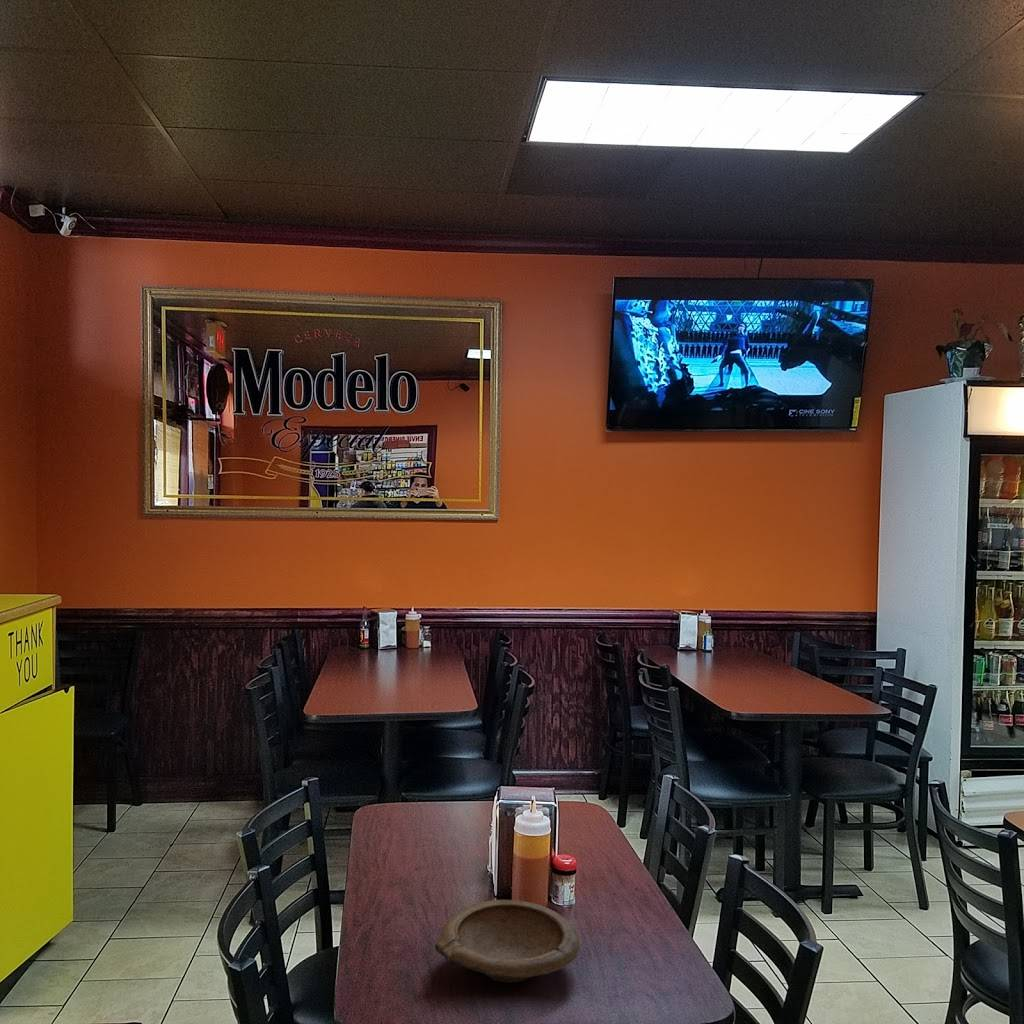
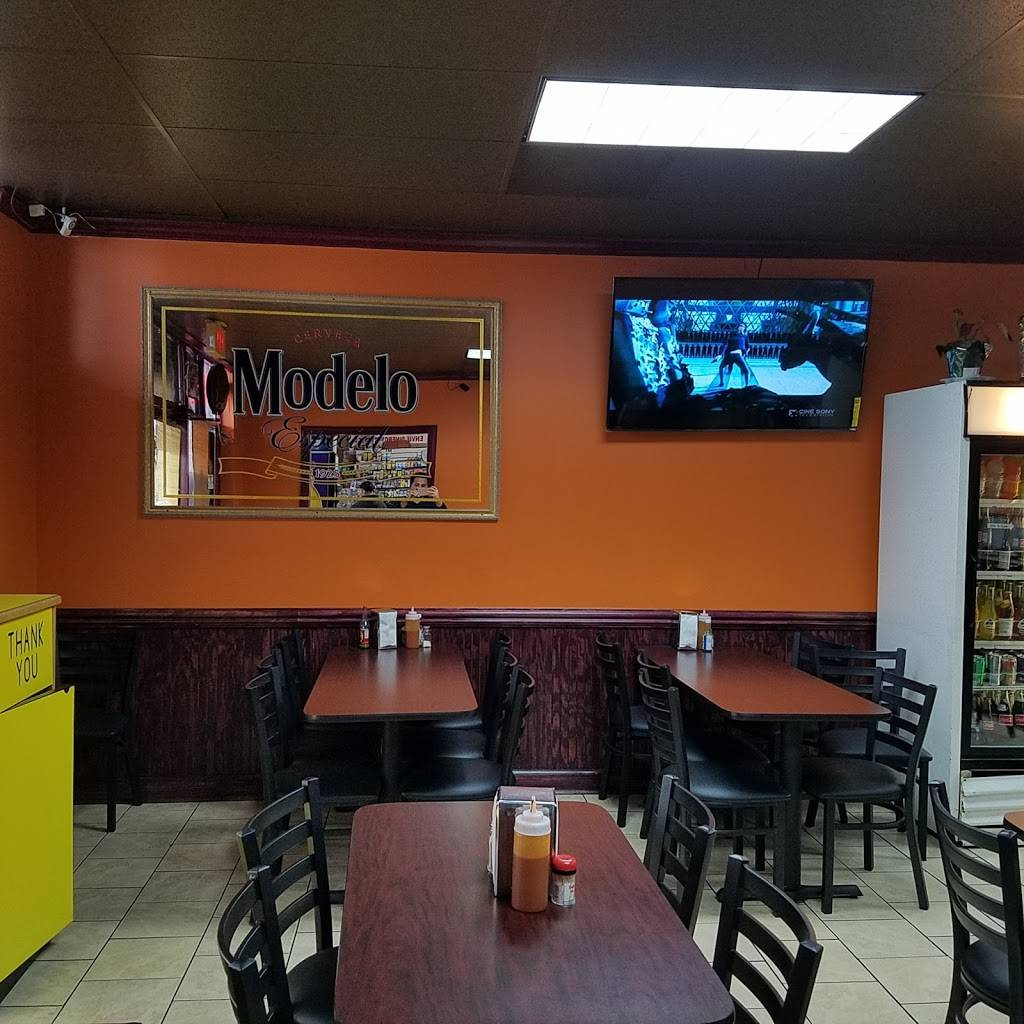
- bowl (509, 948)
